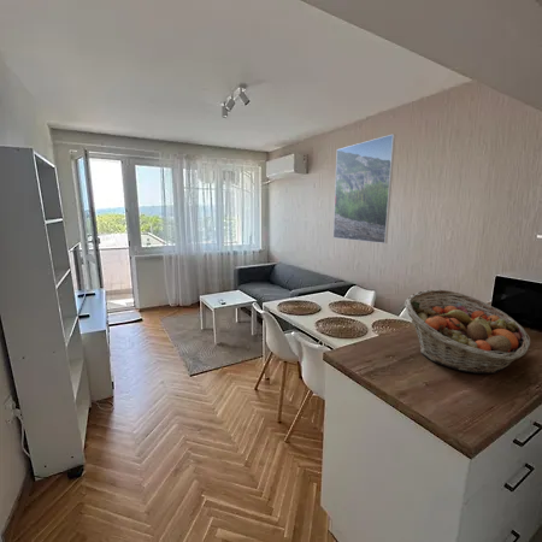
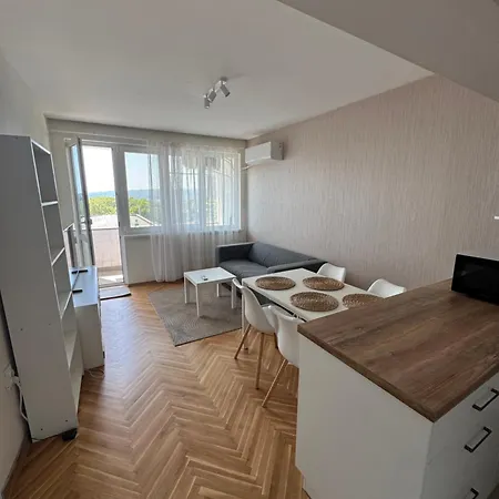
- fruit basket (463, 326)
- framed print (359, 193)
